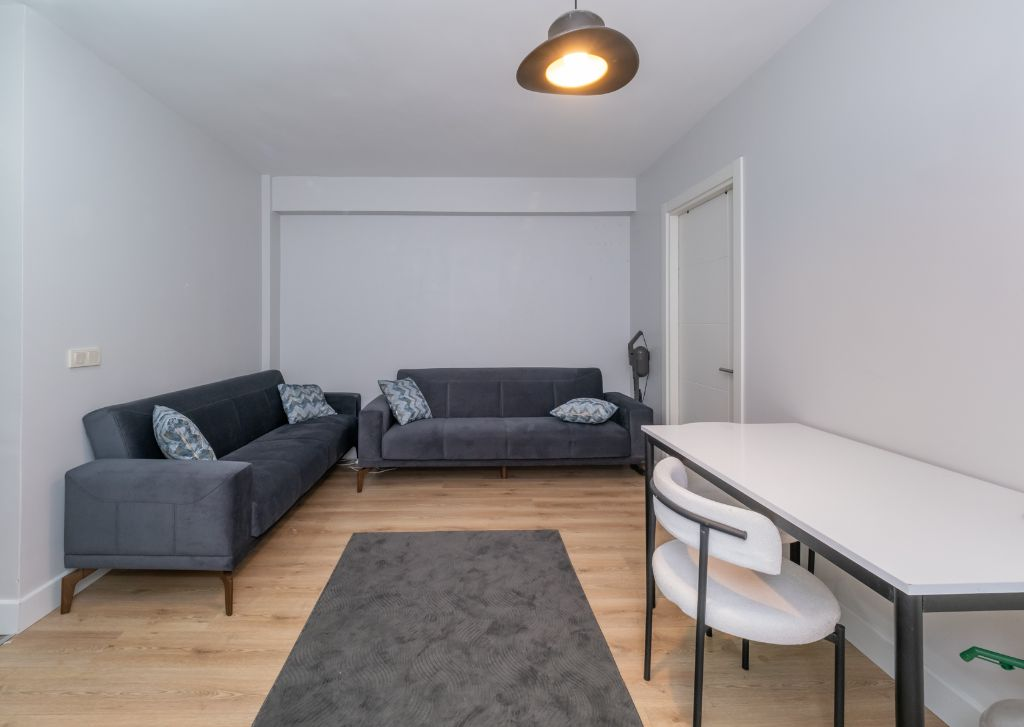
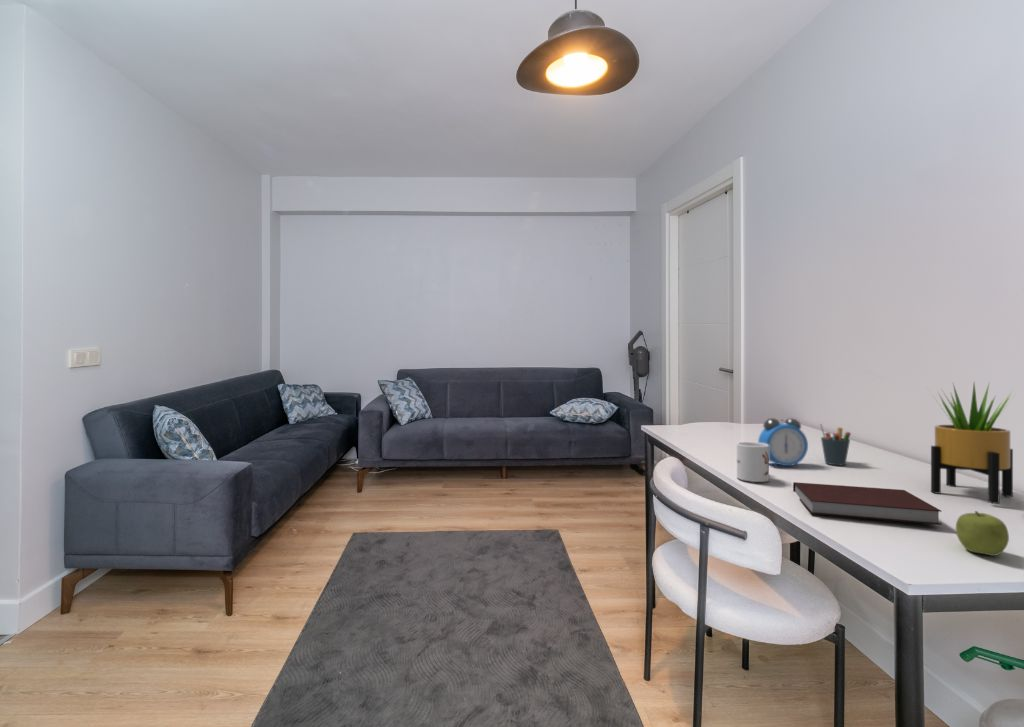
+ notebook (859, 501)
+ mug (753, 460)
+ pen holder (835, 444)
+ fruit (981, 531)
+ potted plant (971, 437)
+ alarm clock (782, 441)
